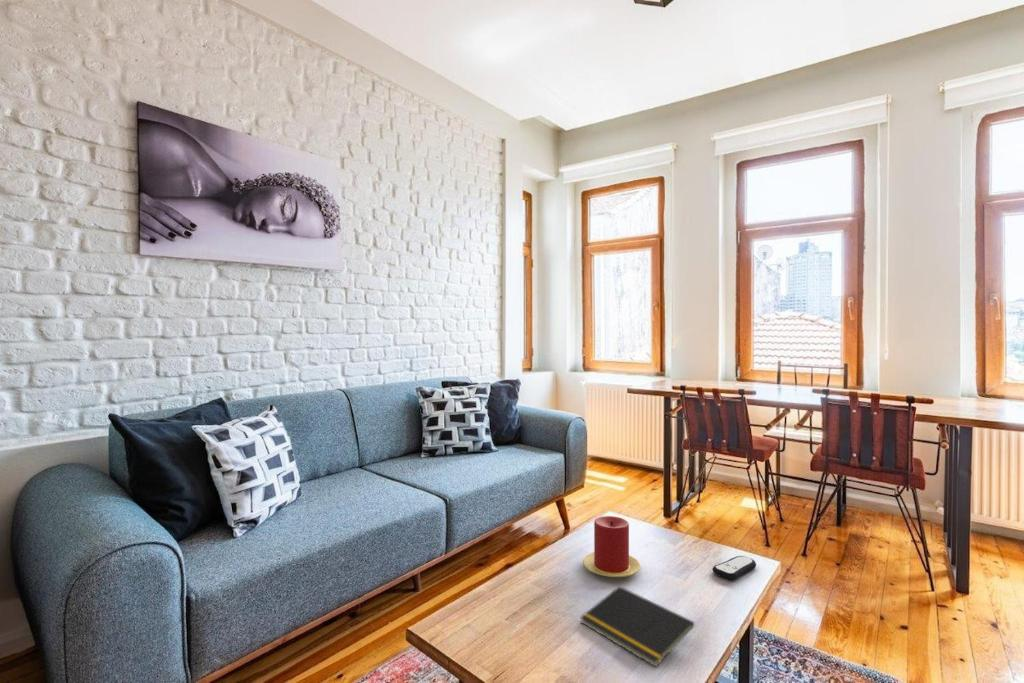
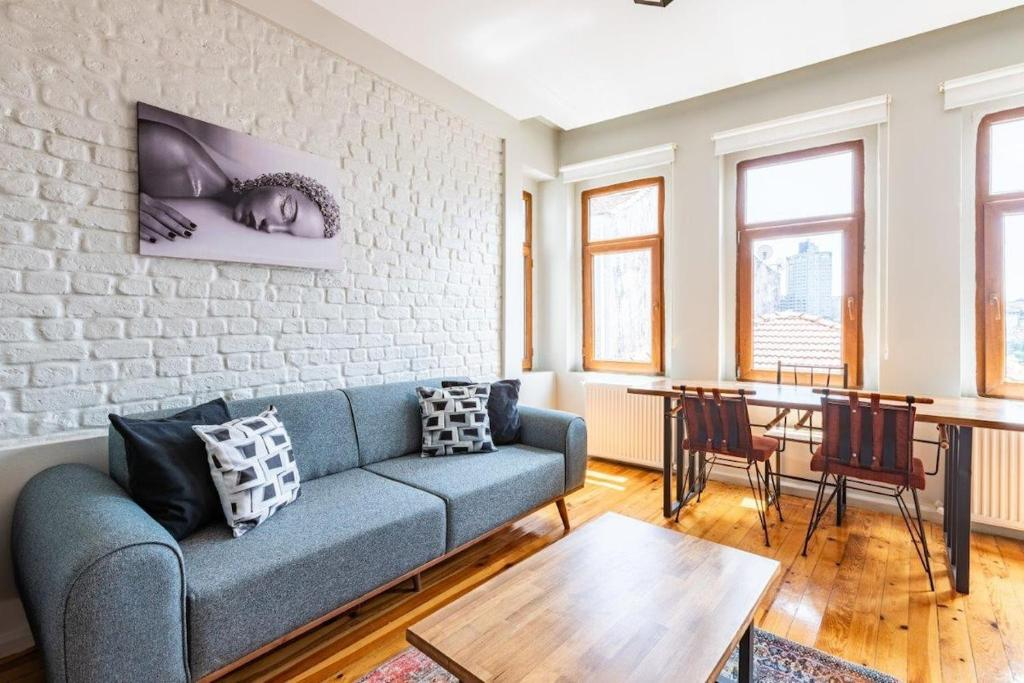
- remote control (735, 566)
- candle (611, 544)
- notepad (635, 621)
